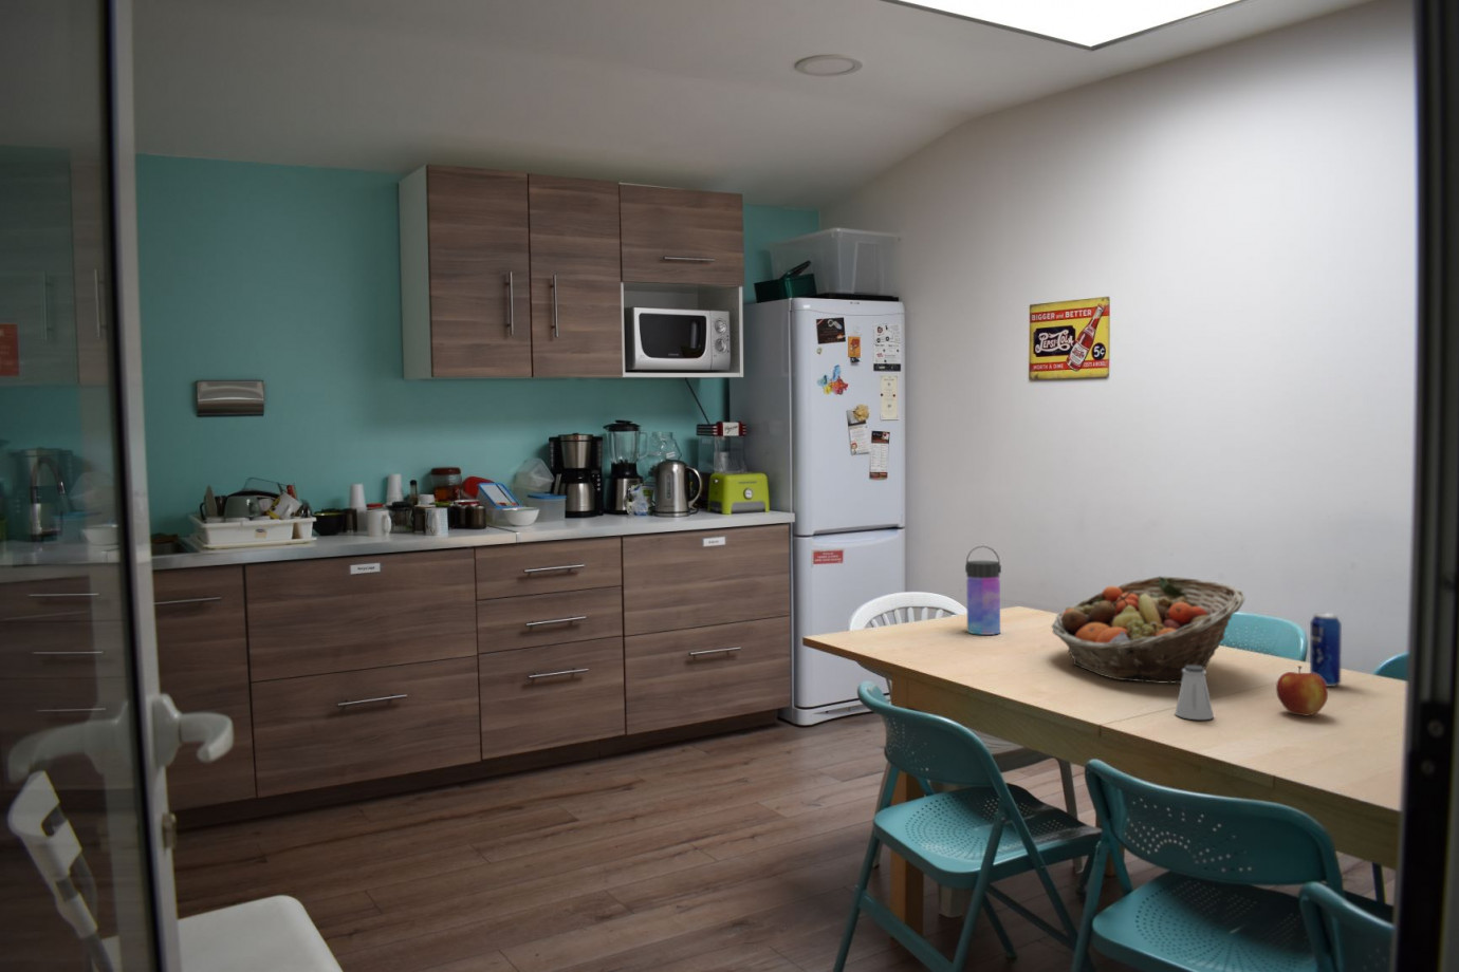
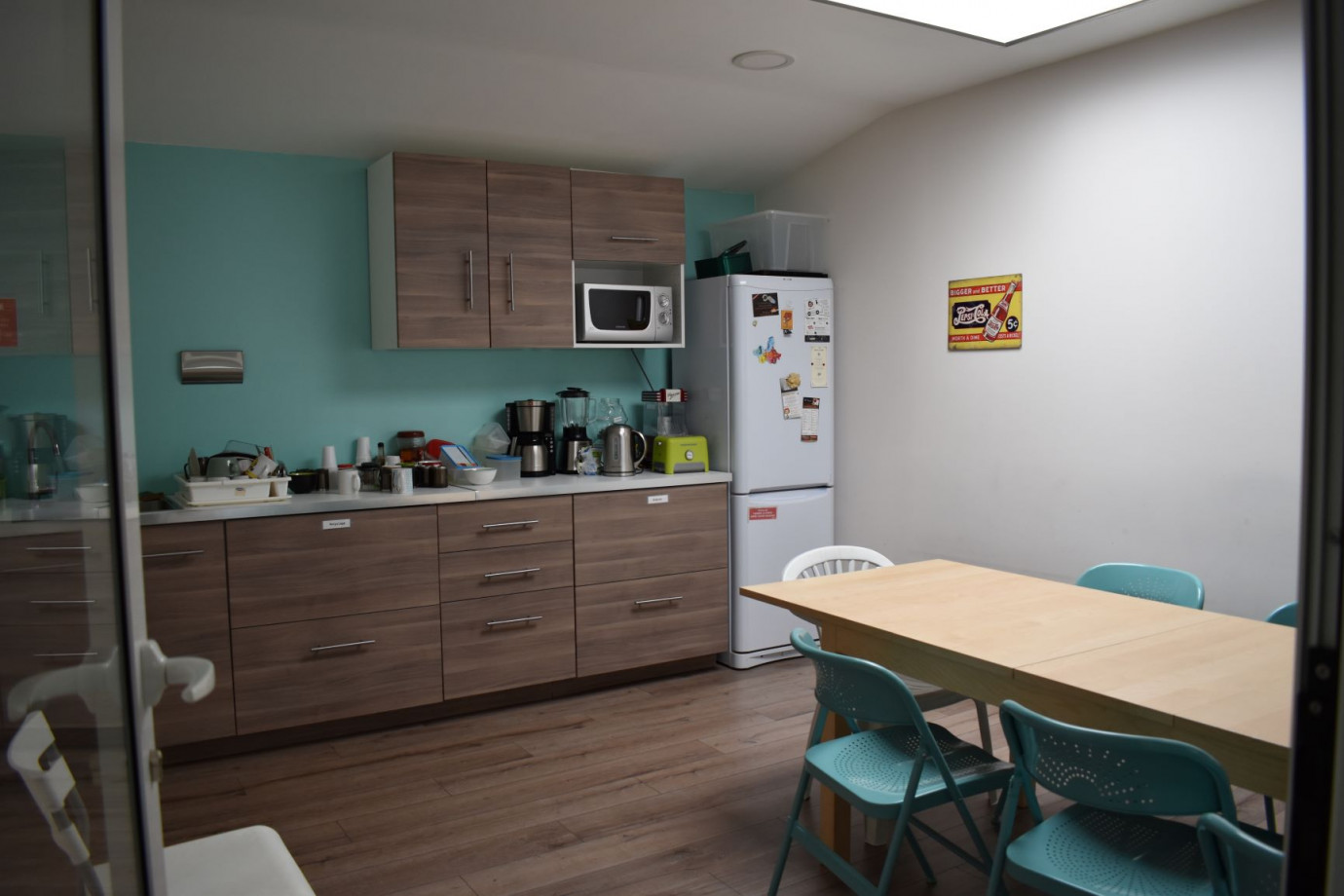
- apple (1302, 689)
- saltshaker (1194, 691)
- water bottle (984, 588)
- beverage can (1324, 649)
- fruit basket (1144, 626)
